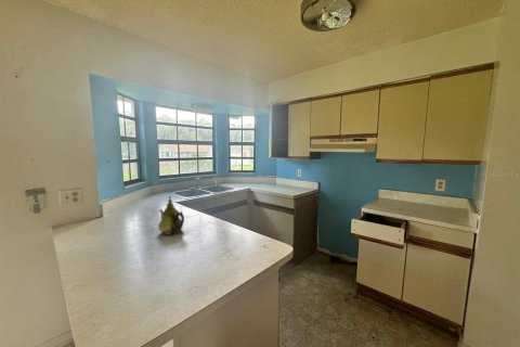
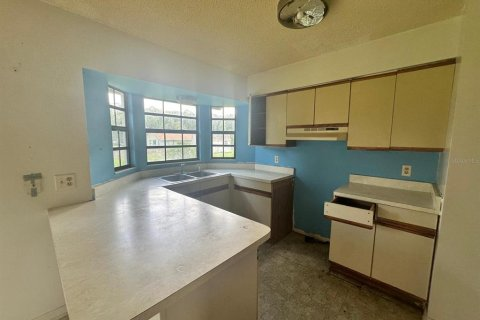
- teapot (170, 214)
